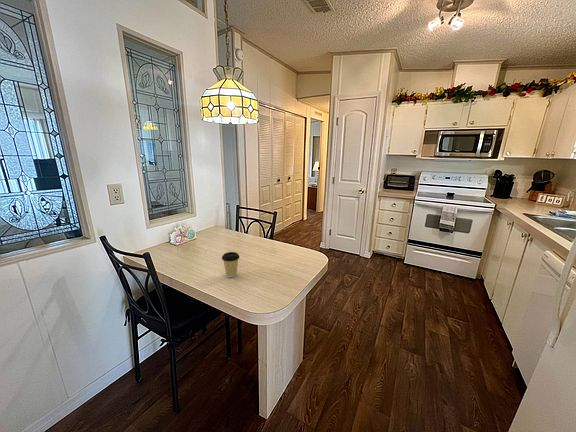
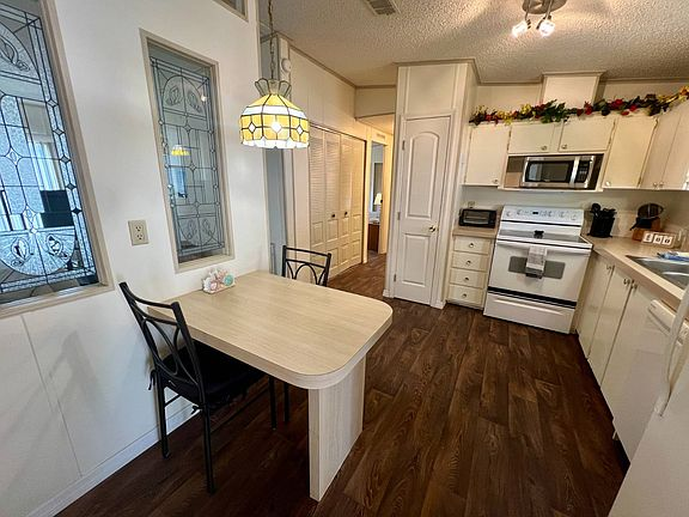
- coffee cup (231, 264)
